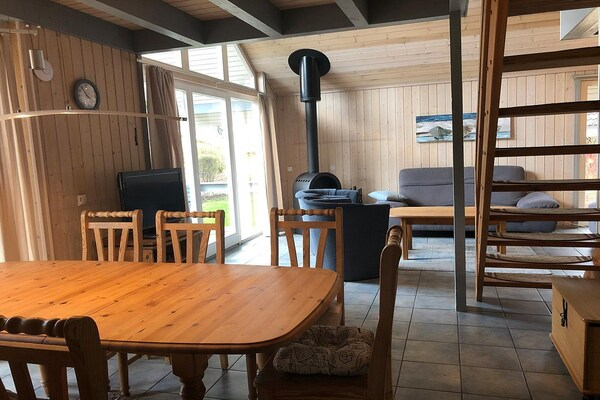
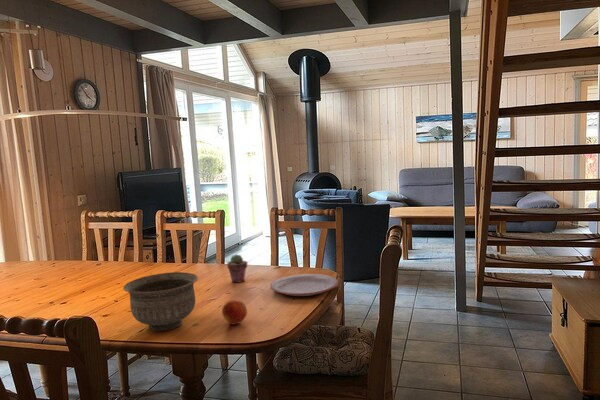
+ fruit (234, 312)
+ bowl (163, 302)
+ plate (304, 285)
+ potted succulent (237, 267)
